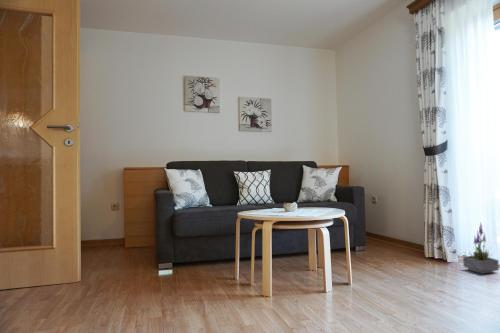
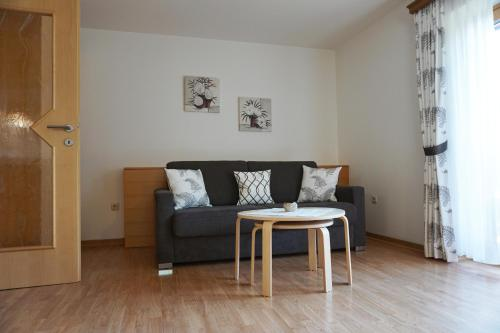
- potted plant (480, 246)
